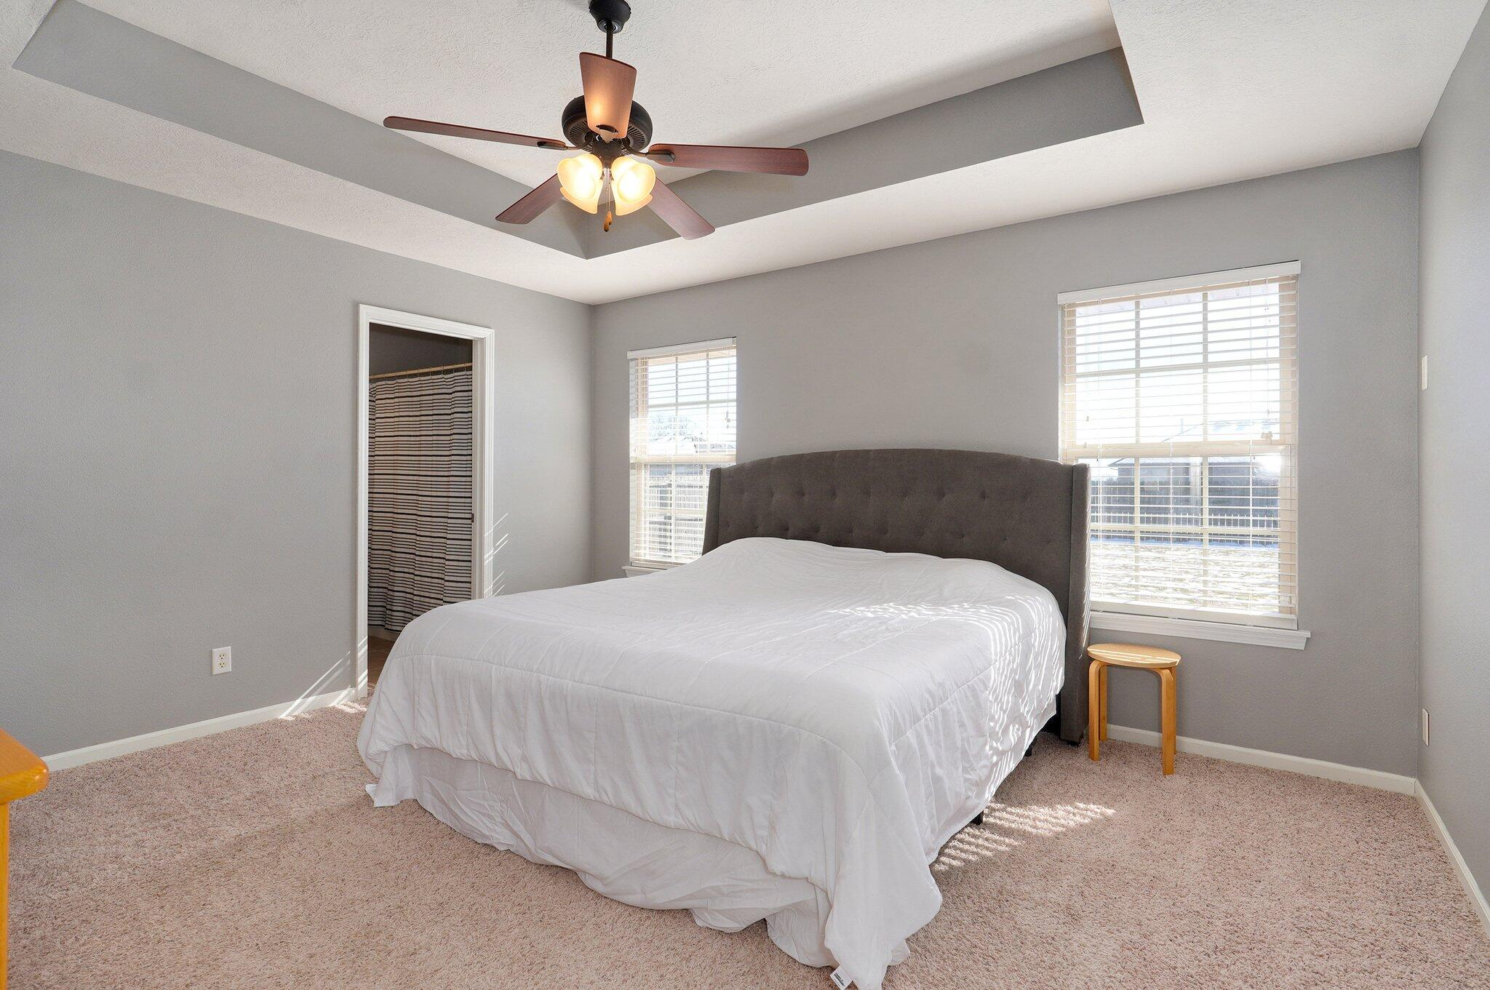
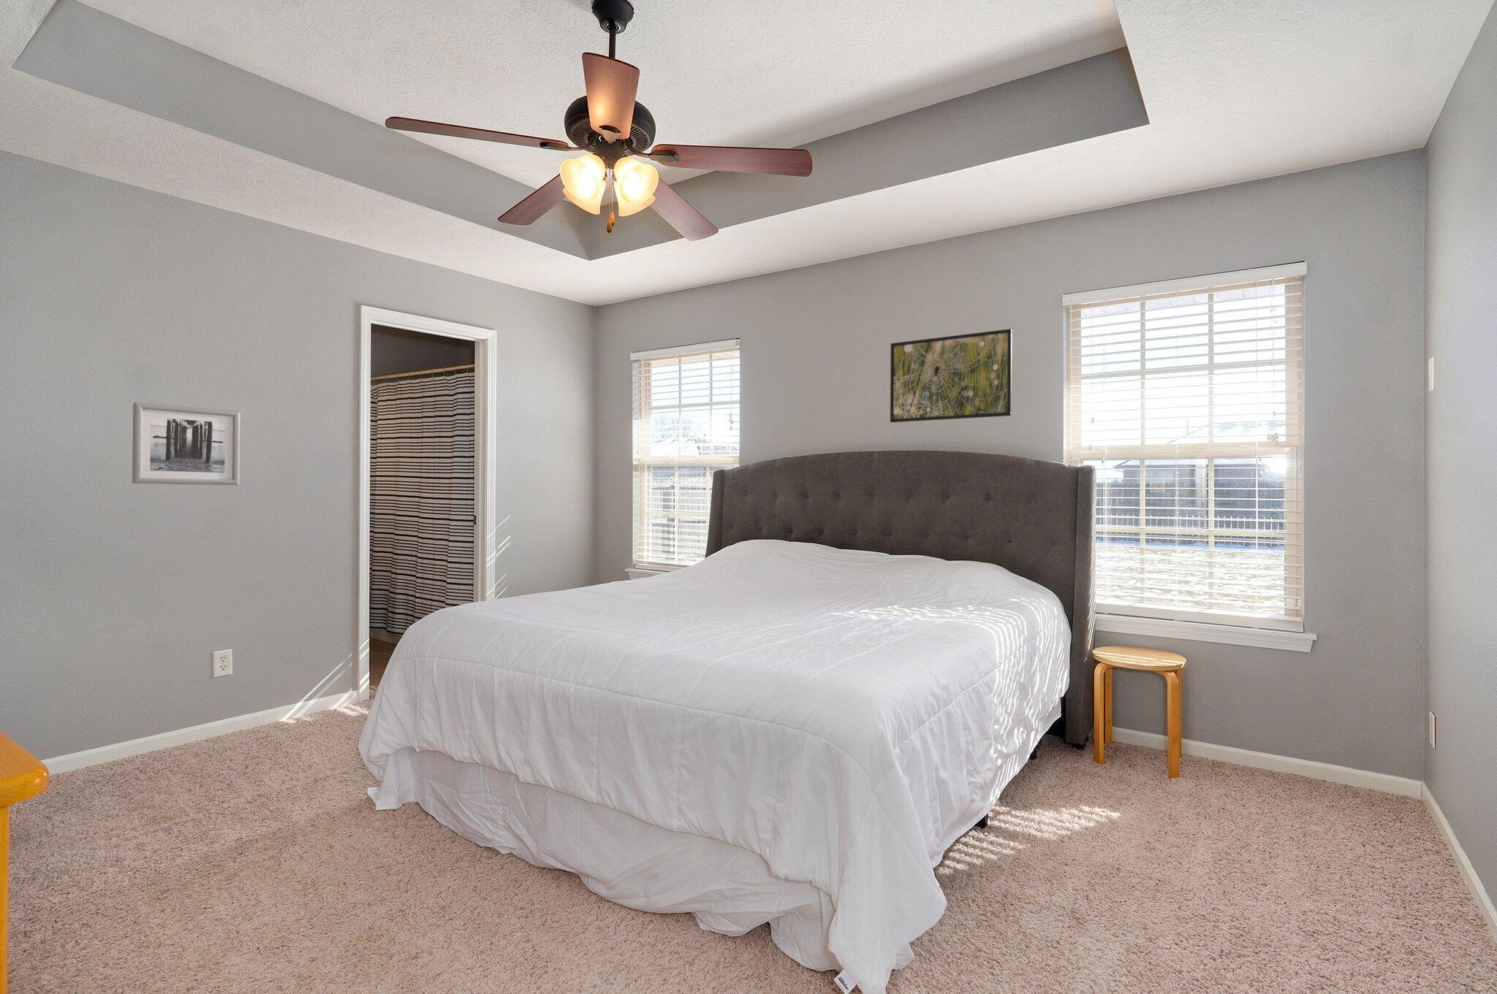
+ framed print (948, 377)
+ wall art (189, 446)
